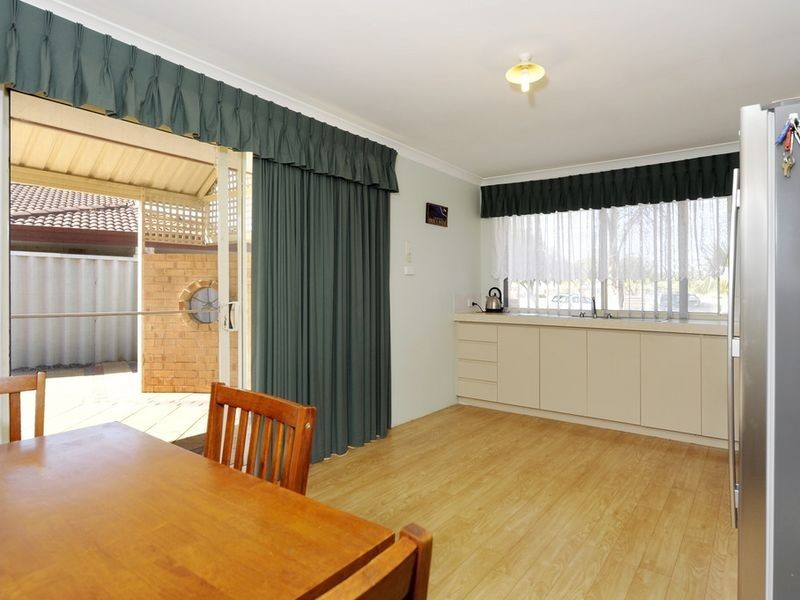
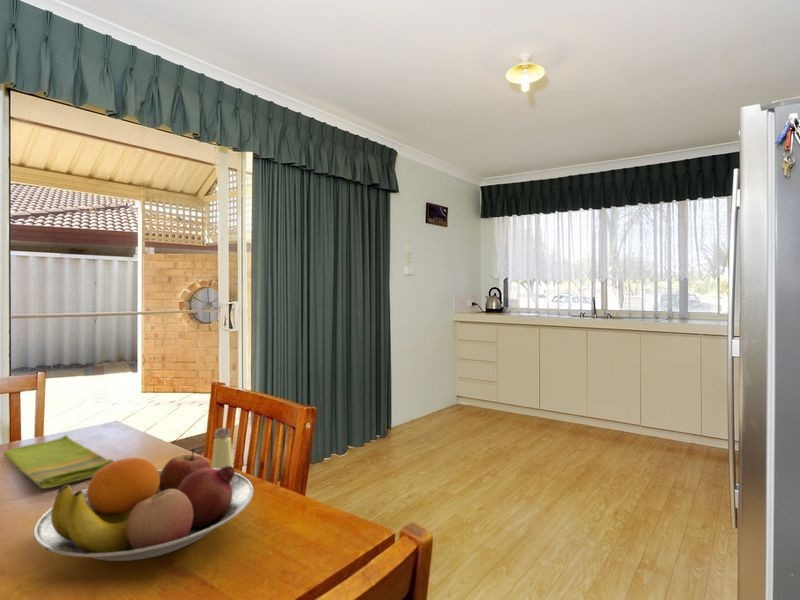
+ fruit bowl (154, 494)
+ dish towel (56, 457)
+ saltshaker (222, 447)
